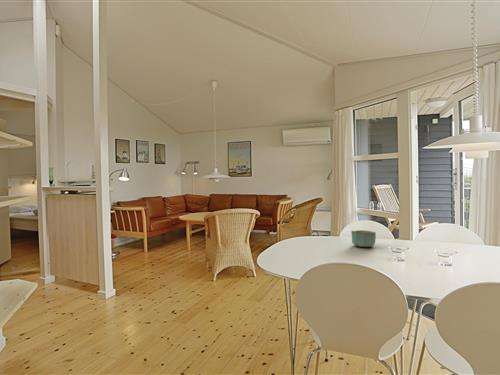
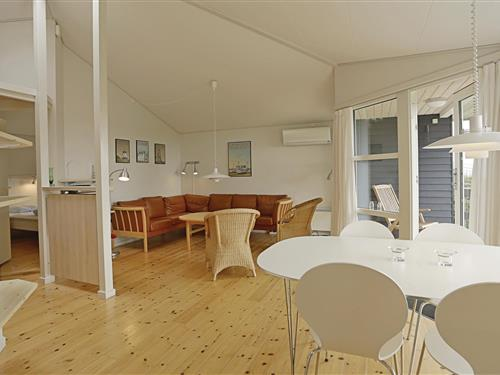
- bowl (363, 238)
